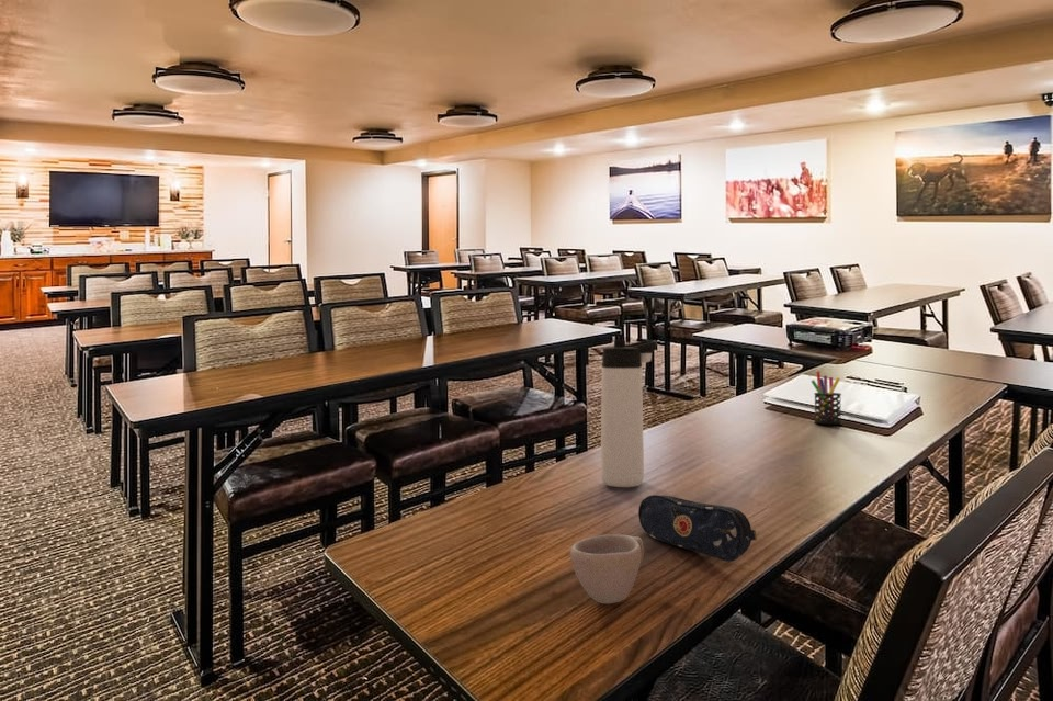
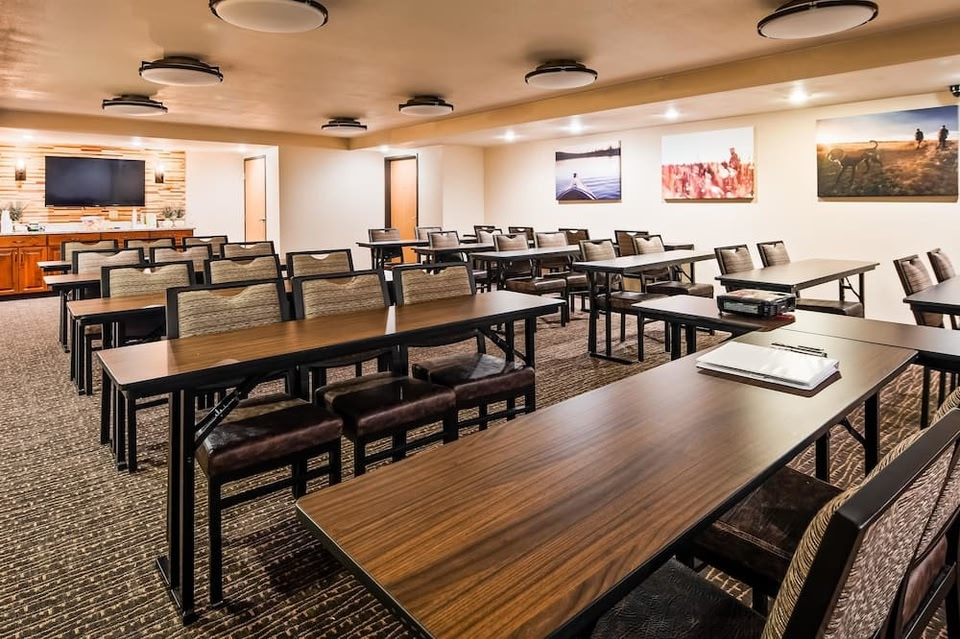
- cup (612, 567)
- pencil case (691, 524)
- pen holder (824, 397)
- thermos bottle (630, 411)
